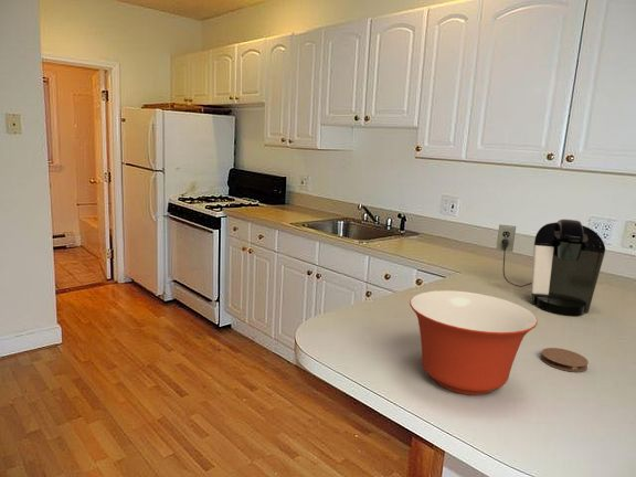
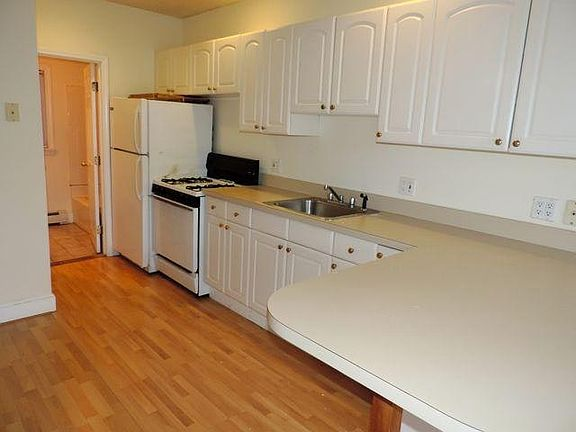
- coffee maker (545, 261)
- coaster (563, 359)
- mixing bowl (466, 344)
